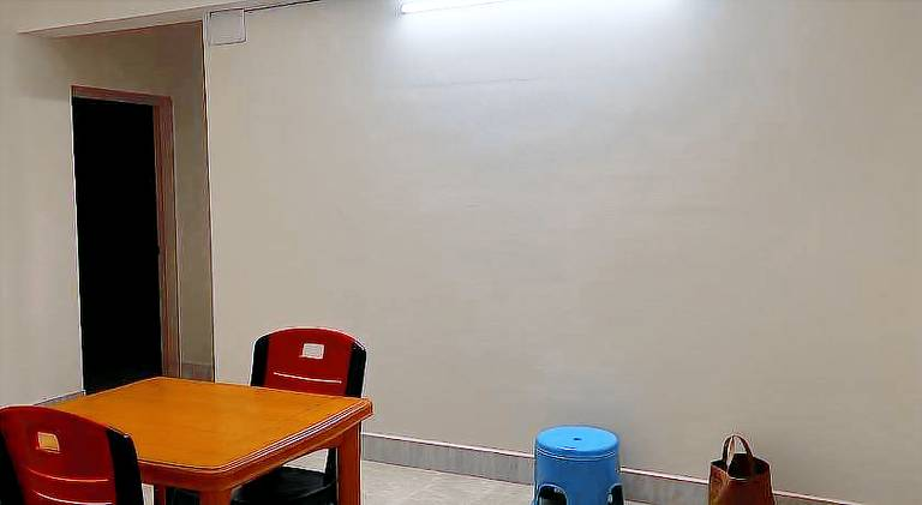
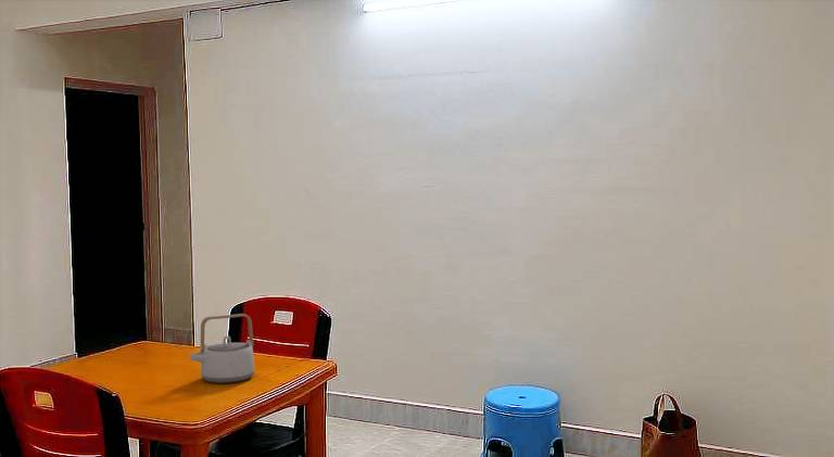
+ teapot (222, 346)
